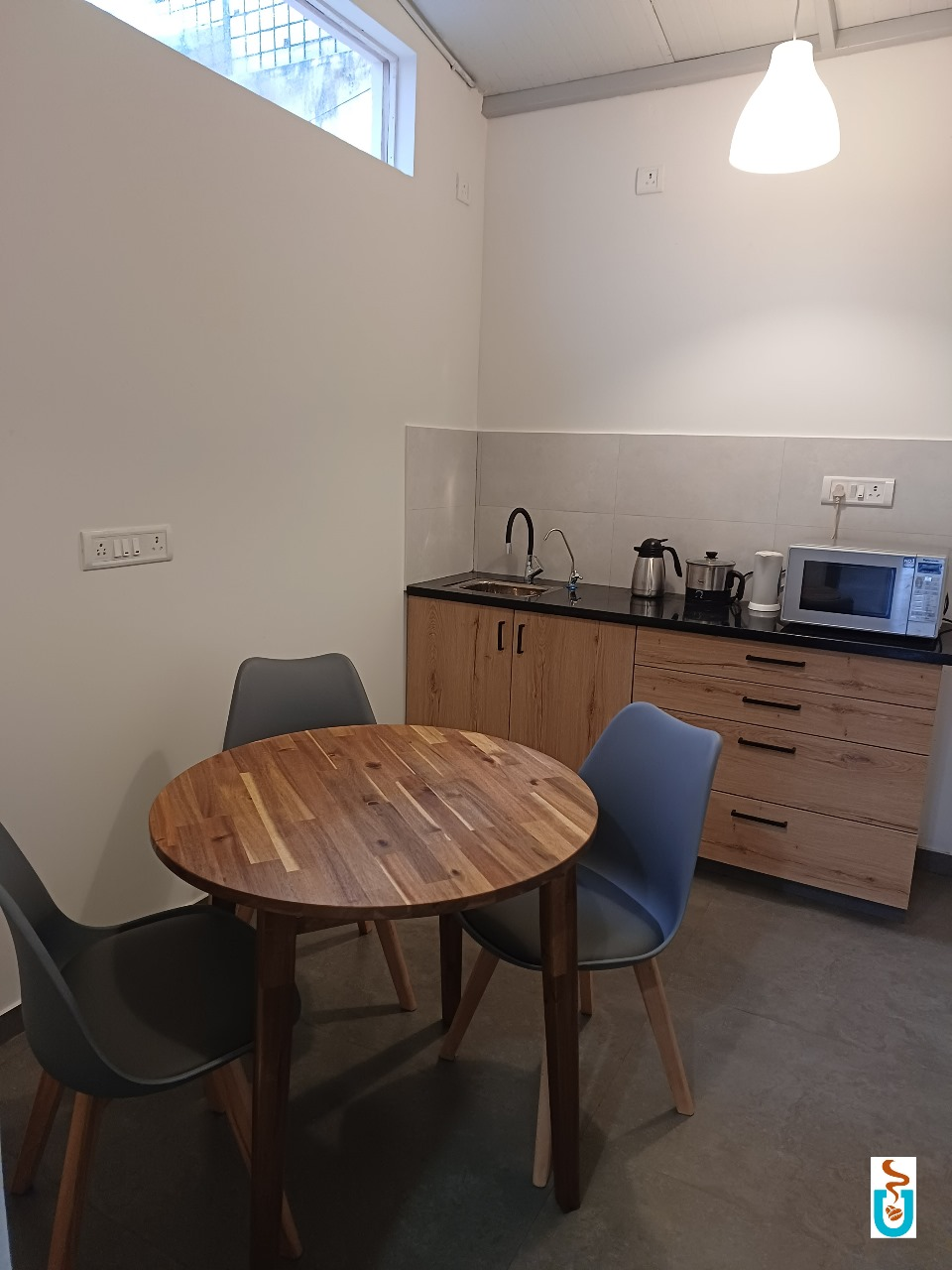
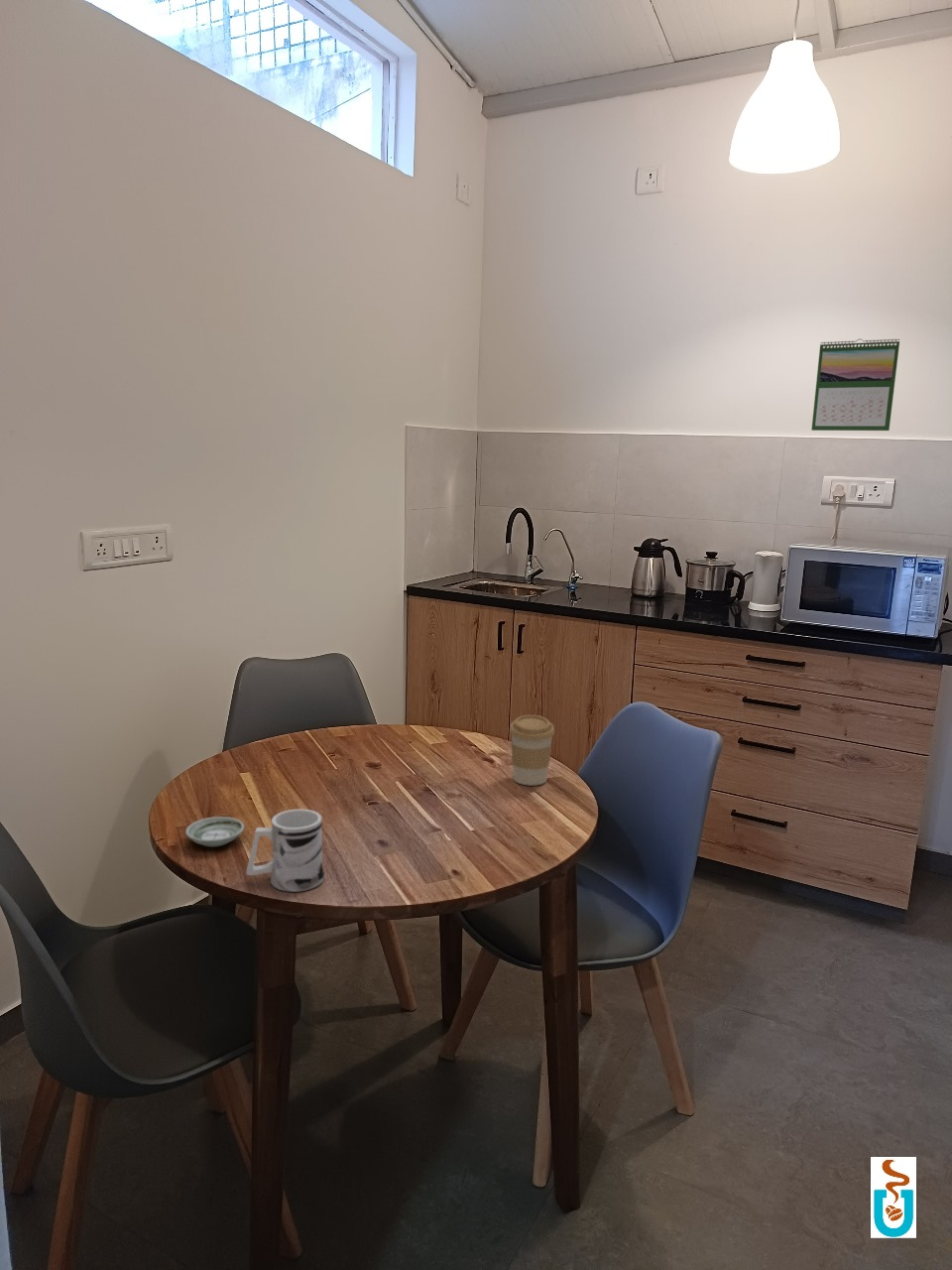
+ calendar (854, 385)
+ coffee cup (531, 749)
+ saucer (215, 833)
+ mug (285, 848)
